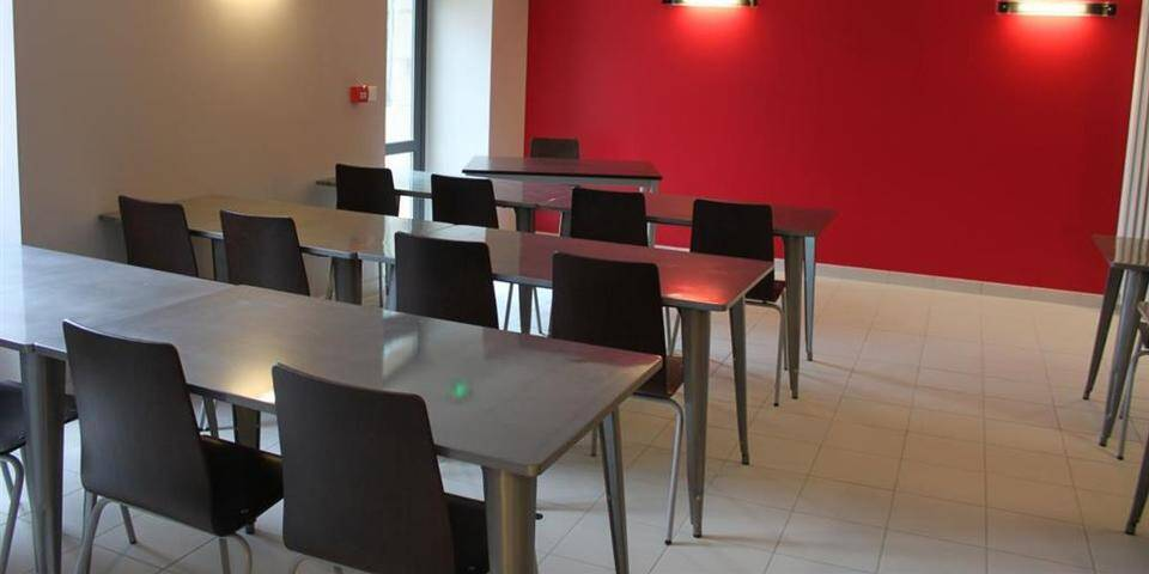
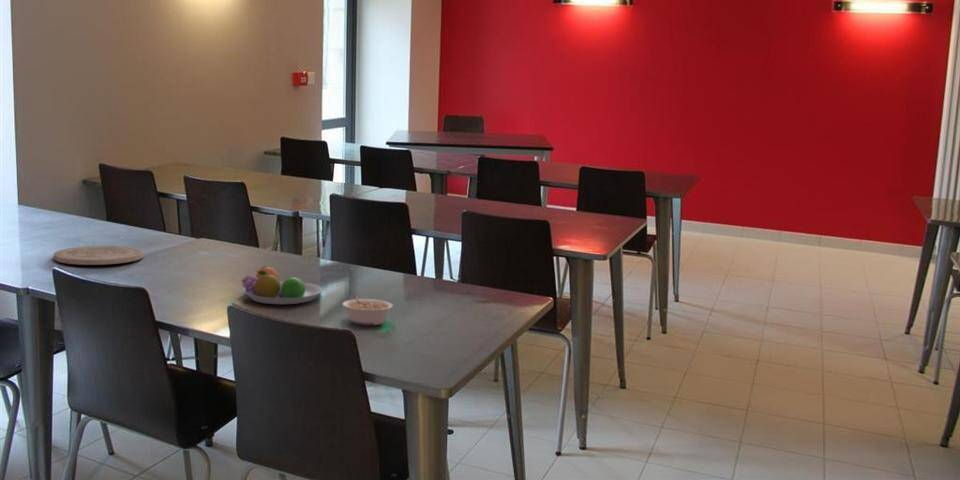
+ fruit bowl (282, 282)
+ legume (365, 310)
+ plate (99, 254)
